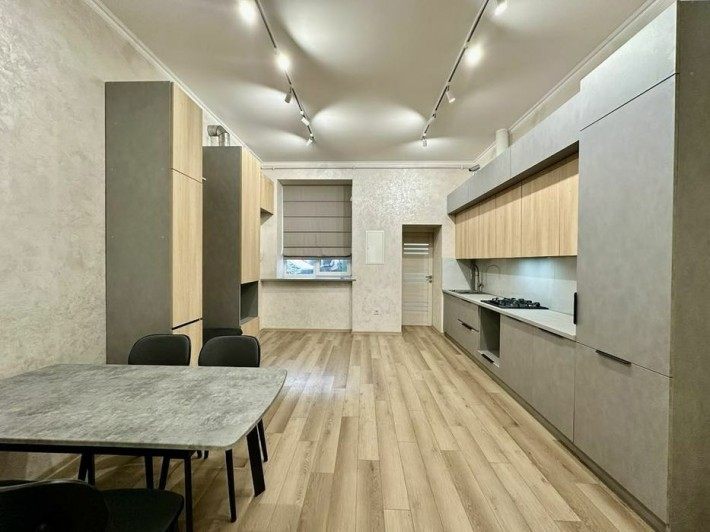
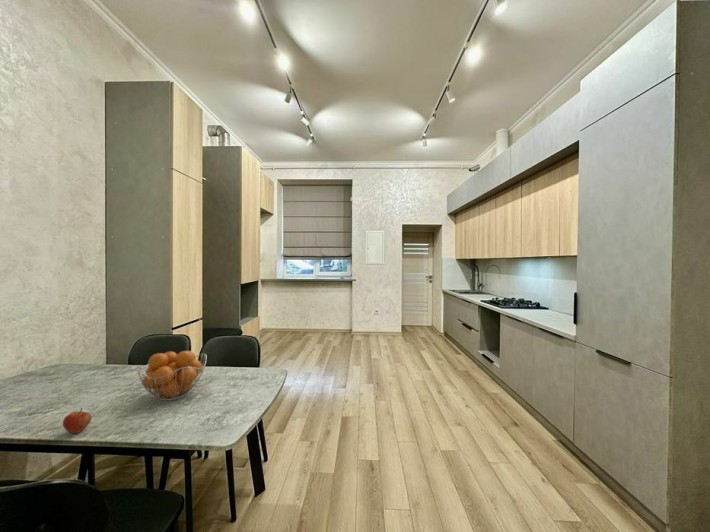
+ fruit basket (173, 373)
+ apple (77, 420)
